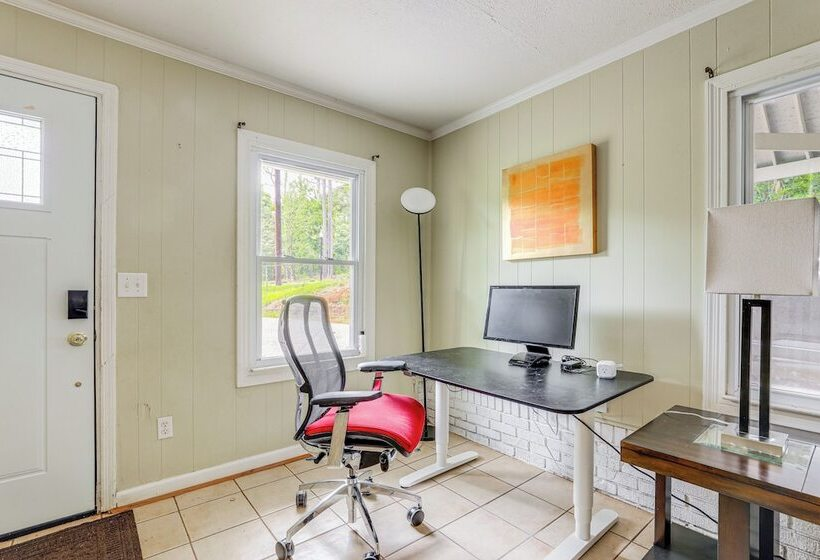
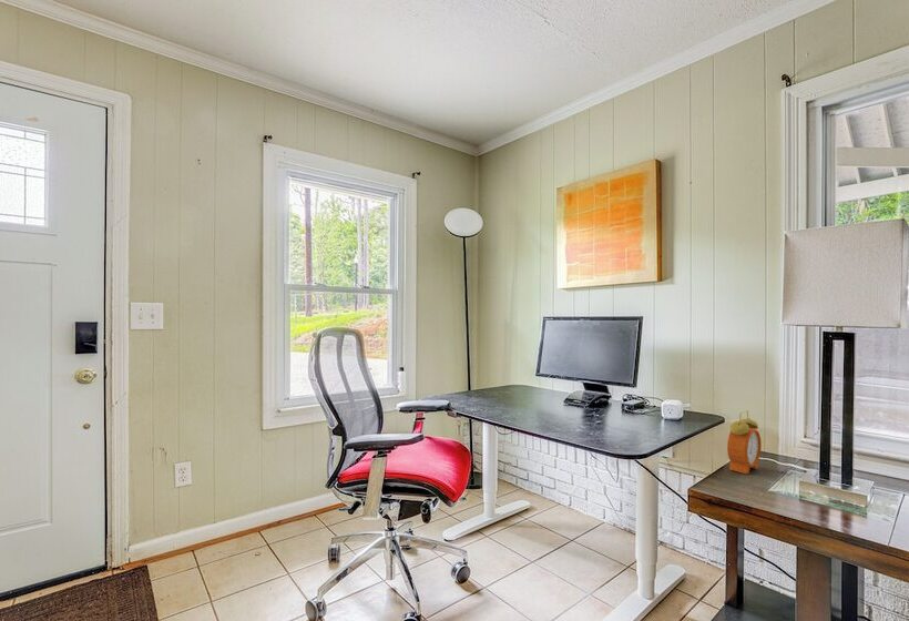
+ alarm clock (744, 440)
